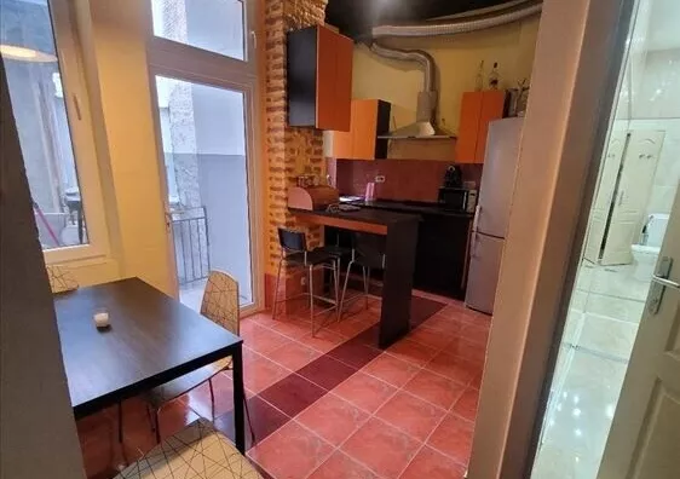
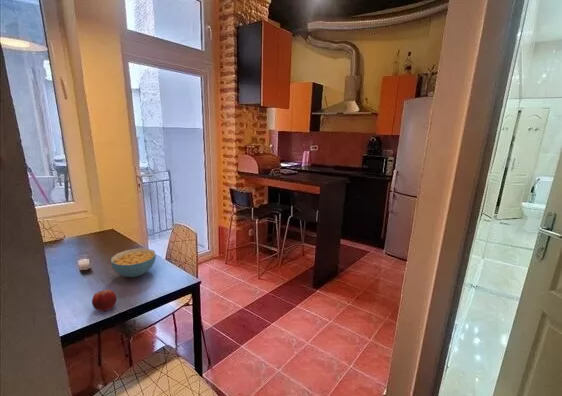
+ fruit (104, 299)
+ cereal bowl (134, 265)
